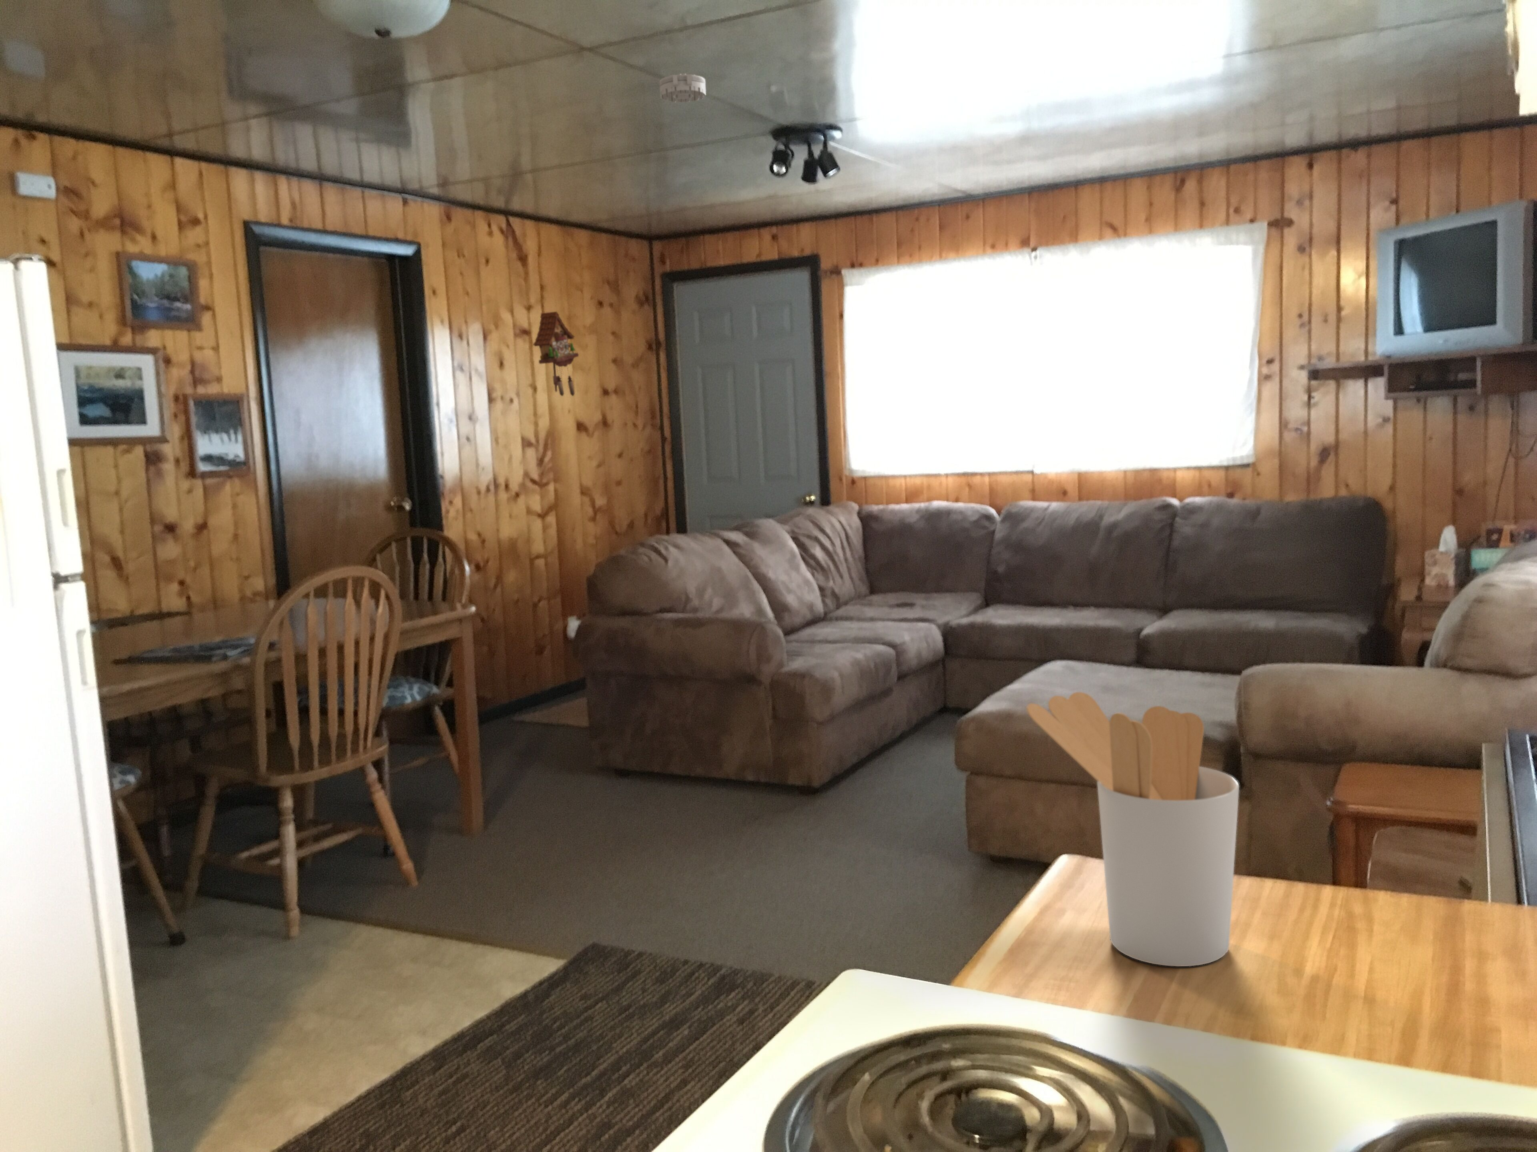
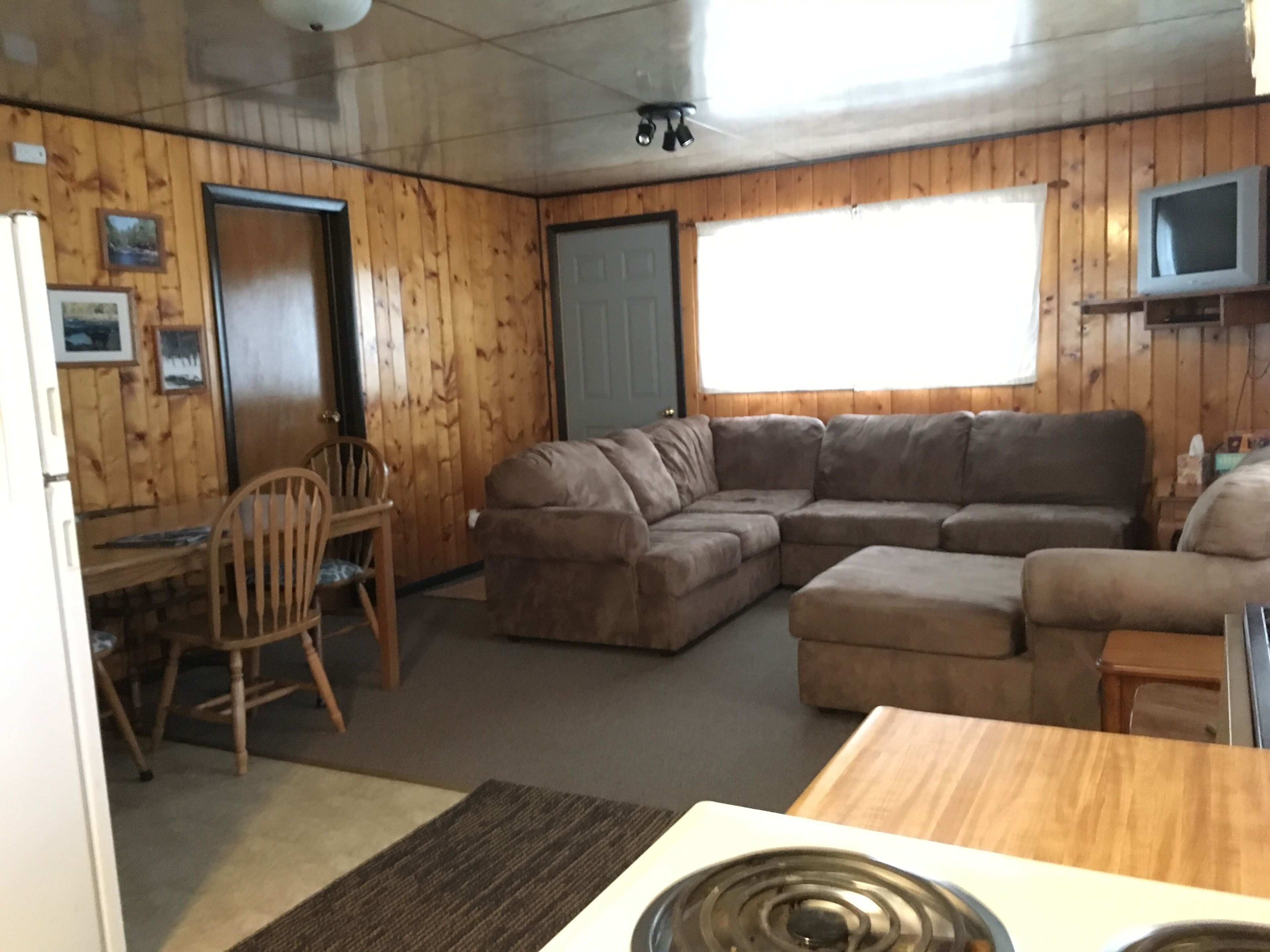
- cuckoo clock (557, 355)
- utensil holder (1133, 817)
- smoke detector (683, 87)
